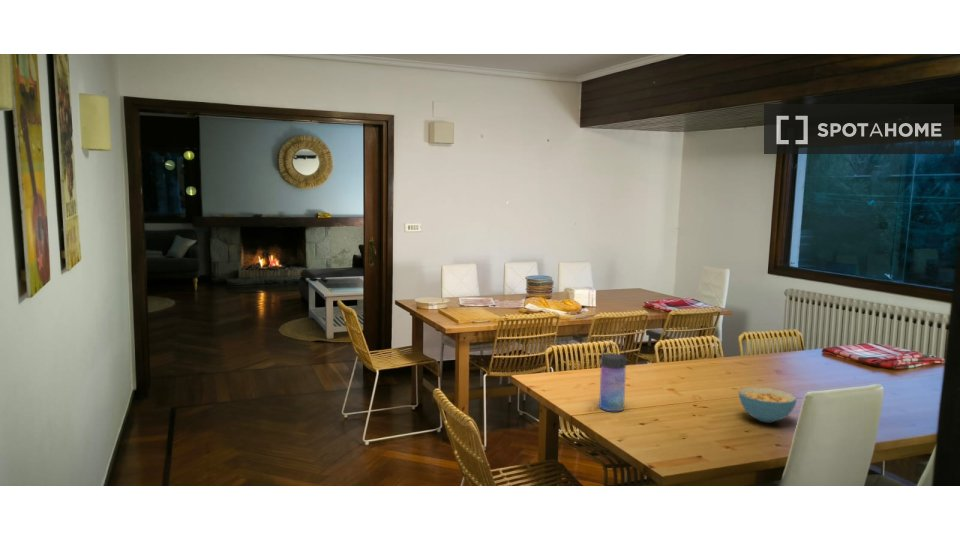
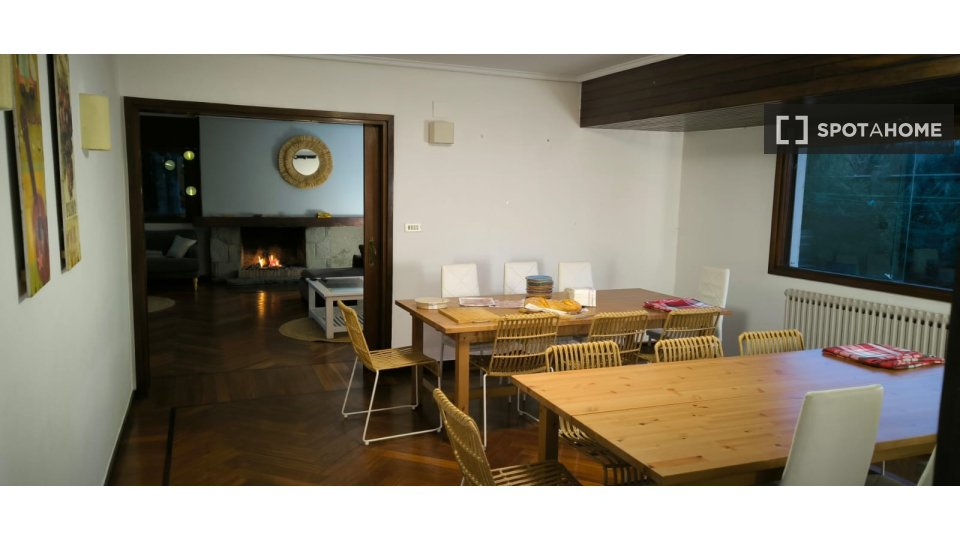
- cereal bowl (766, 407)
- water bottle (612, 376)
